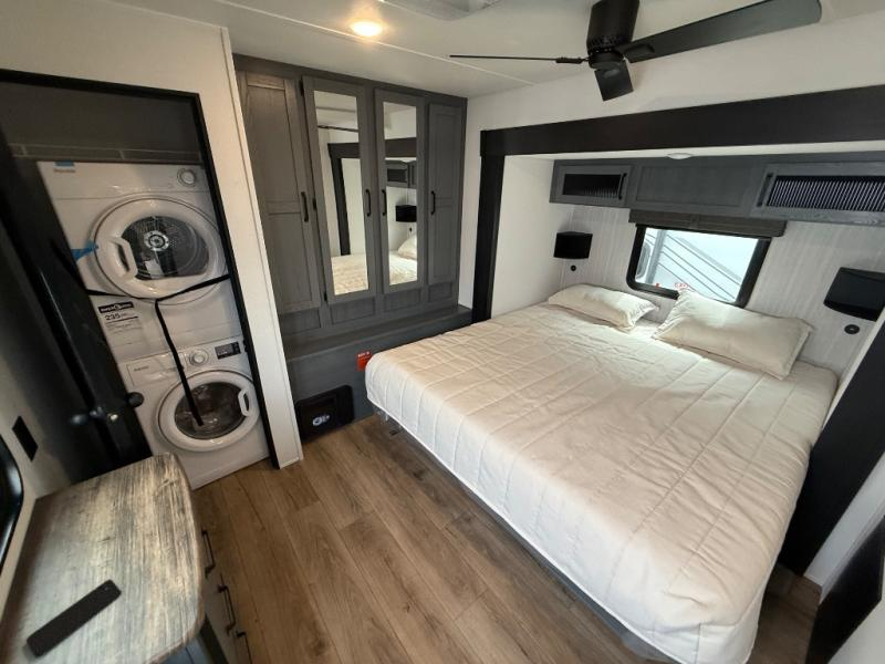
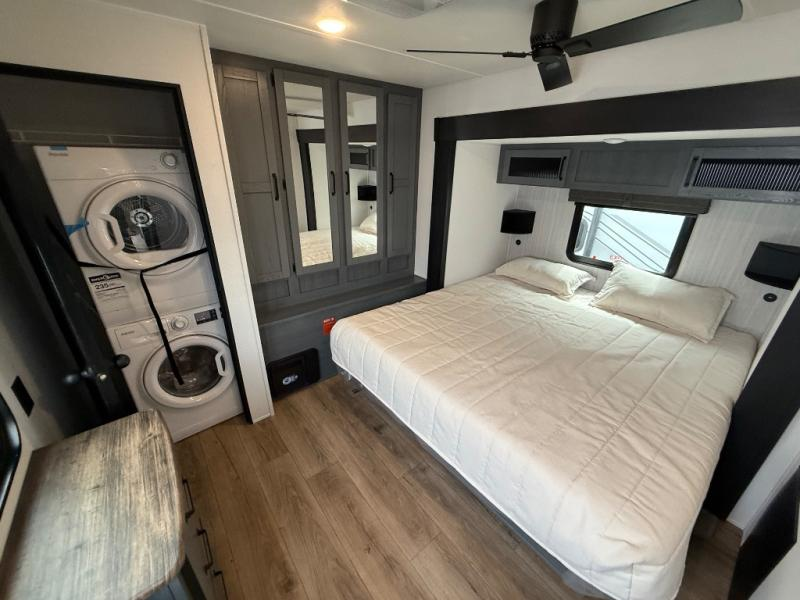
- smartphone (76, 614)
